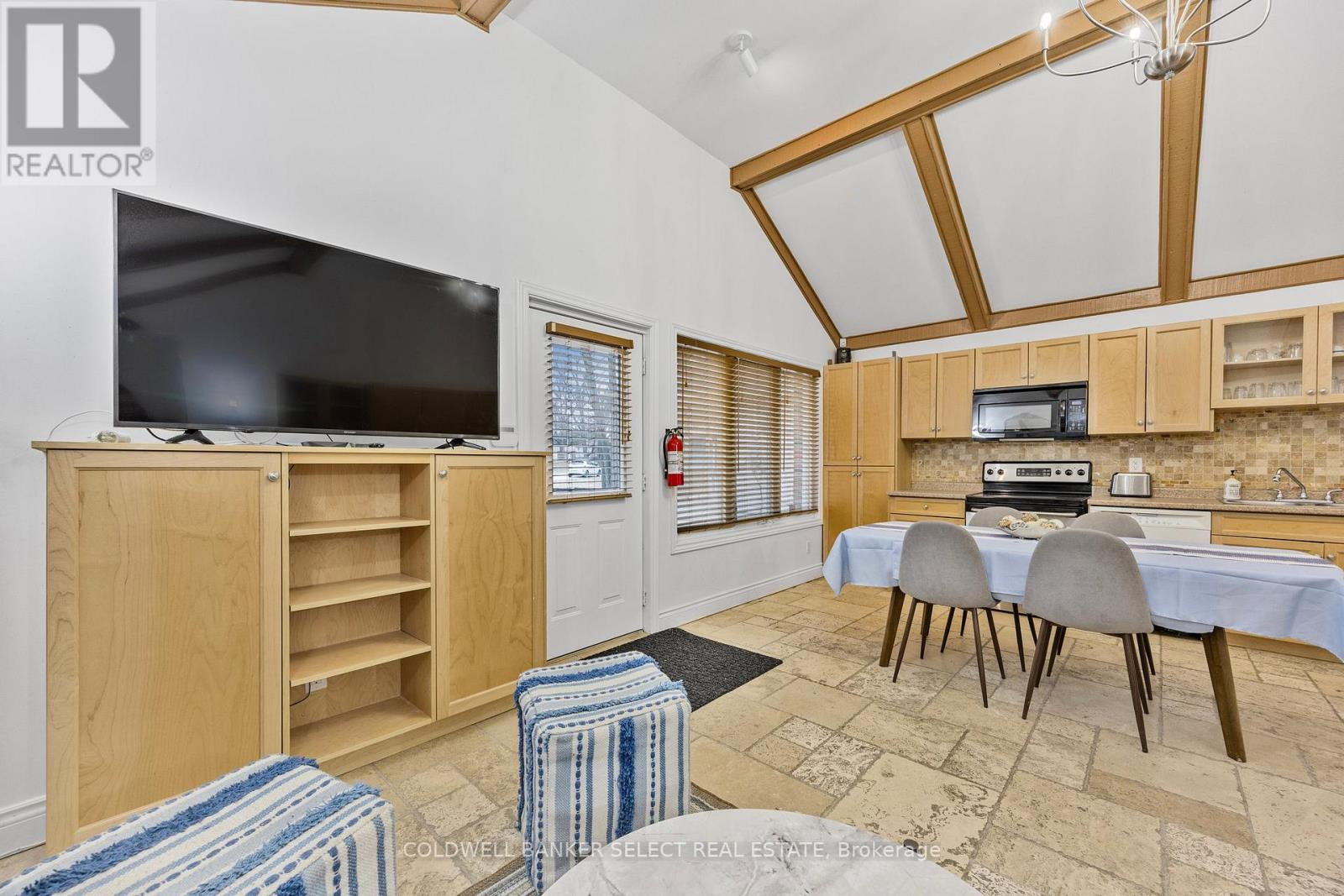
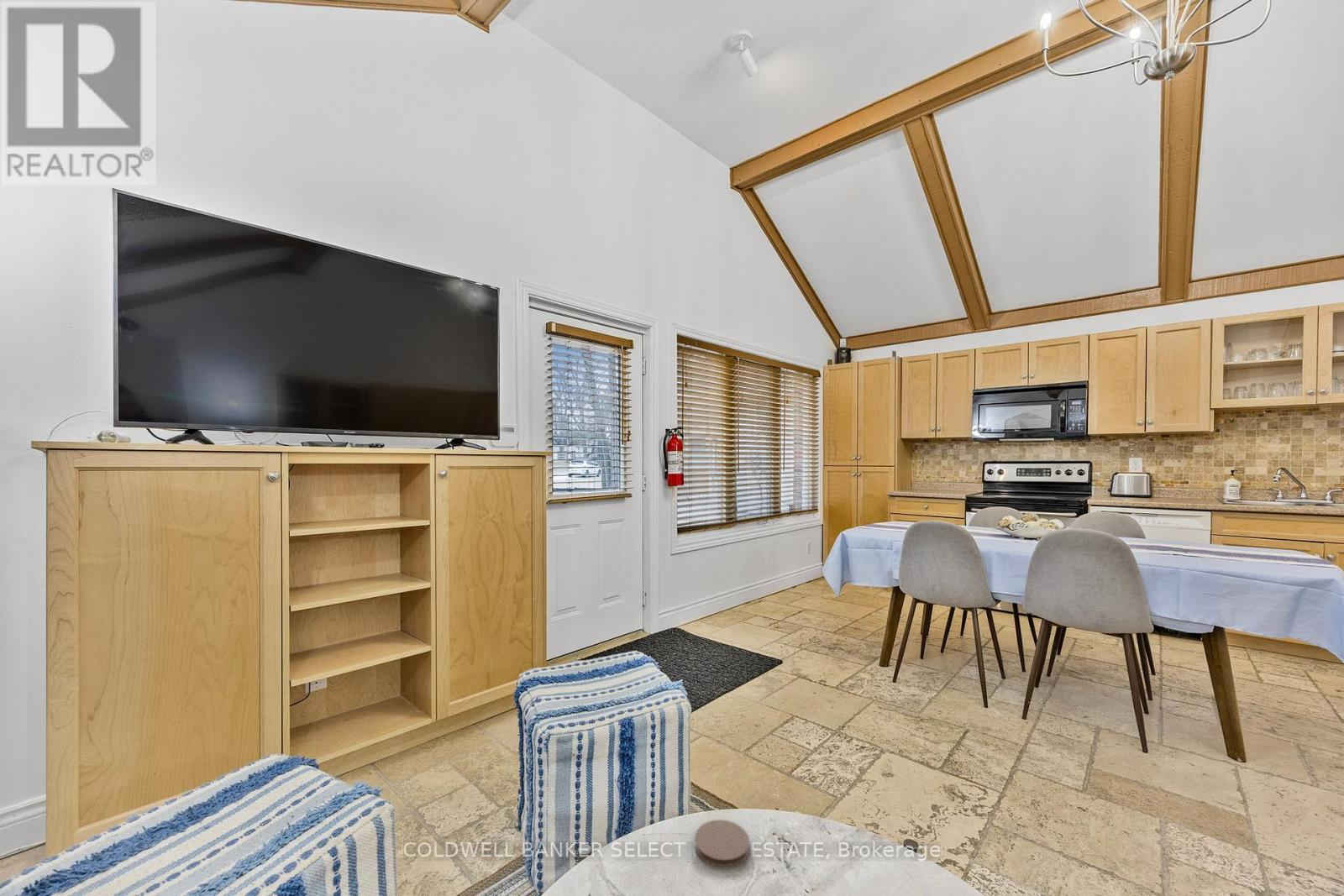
+ coaster (722, 842)
